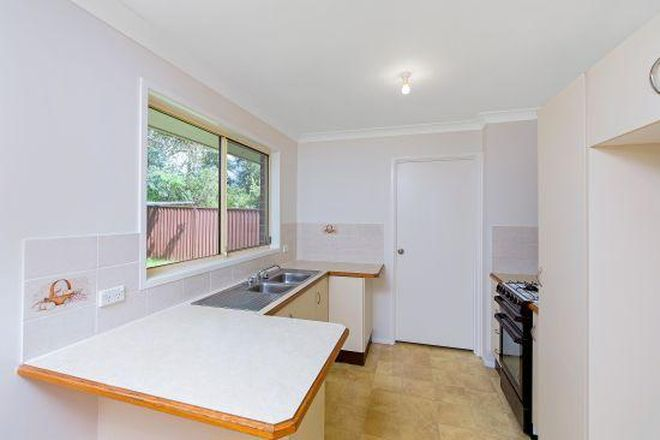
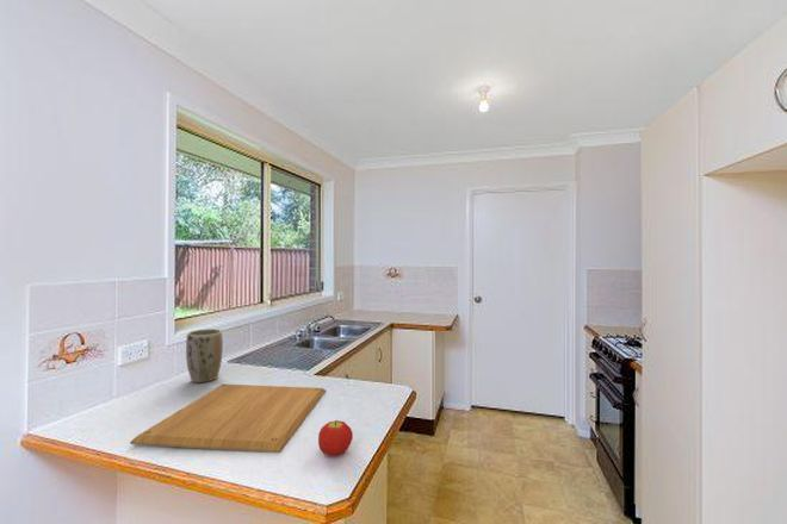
+ chopping board (244, 410)
+ plant pot (204, 355)
+ fruit (334, 436)
